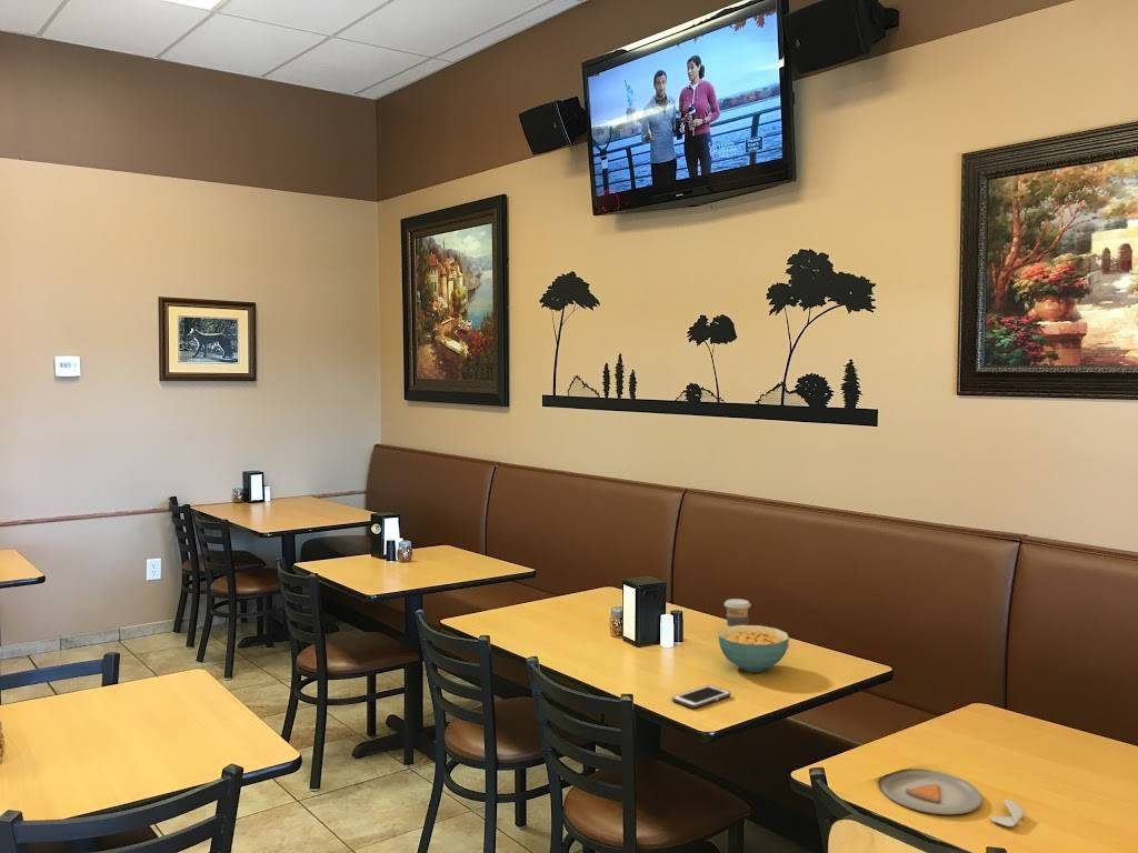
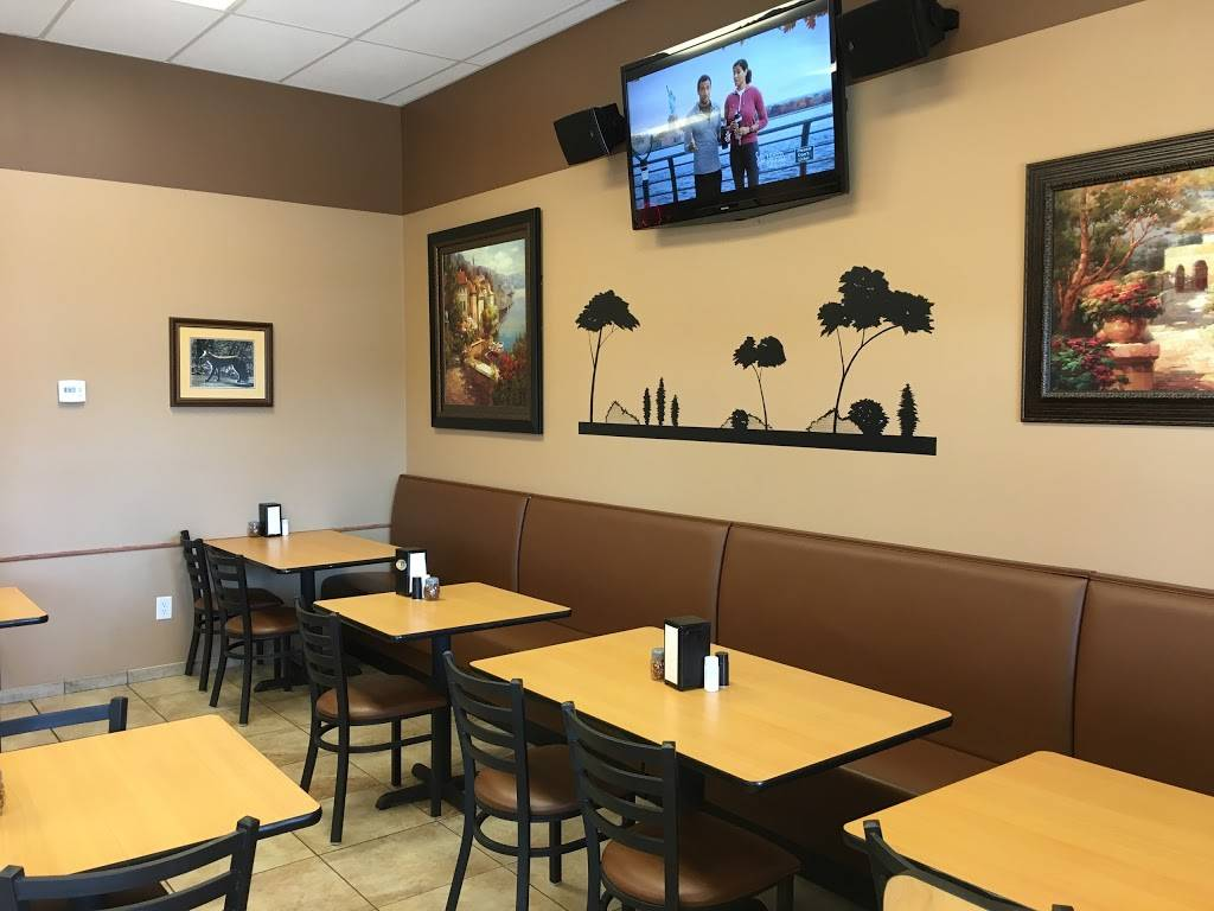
- cereal bowl (752, 651)
- dinner plate (948, 795)
- coffee cup (737, 619)
- cell phone (701, 696)
